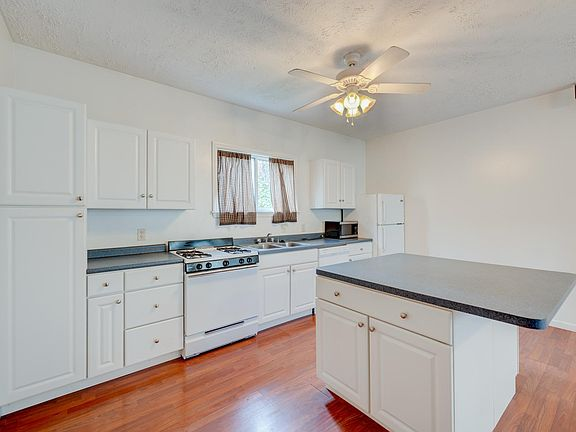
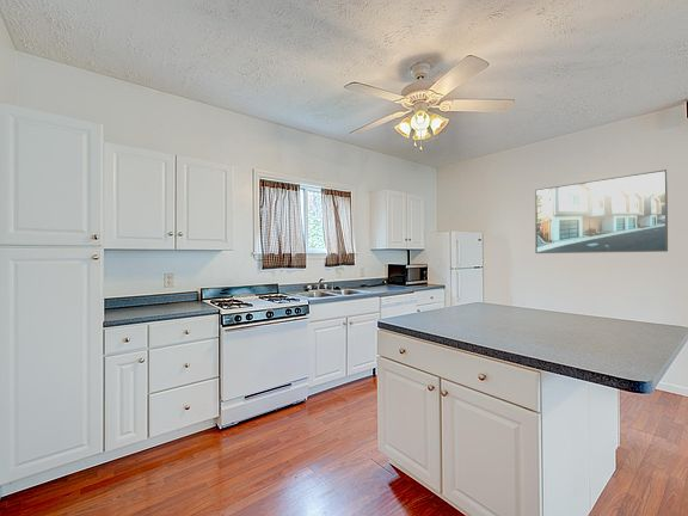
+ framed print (592, 216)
